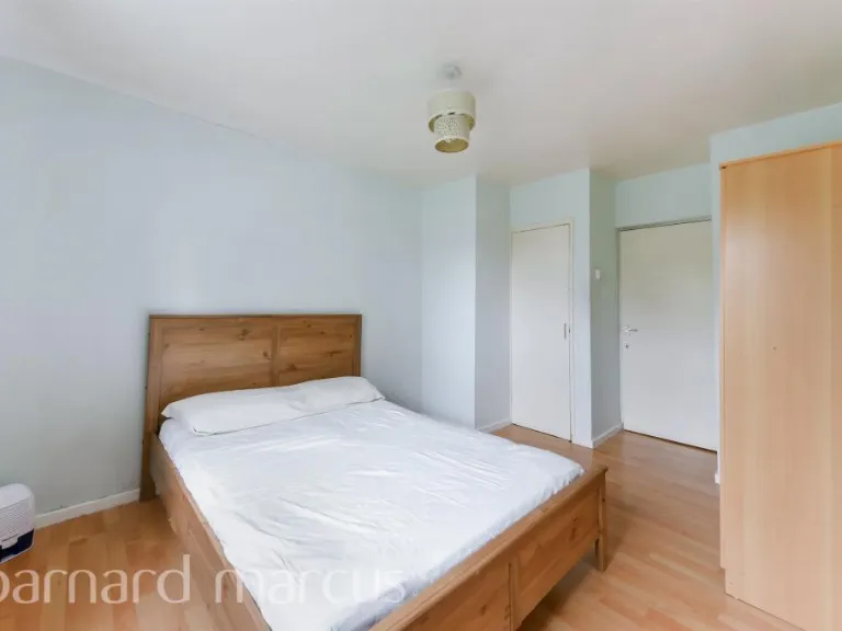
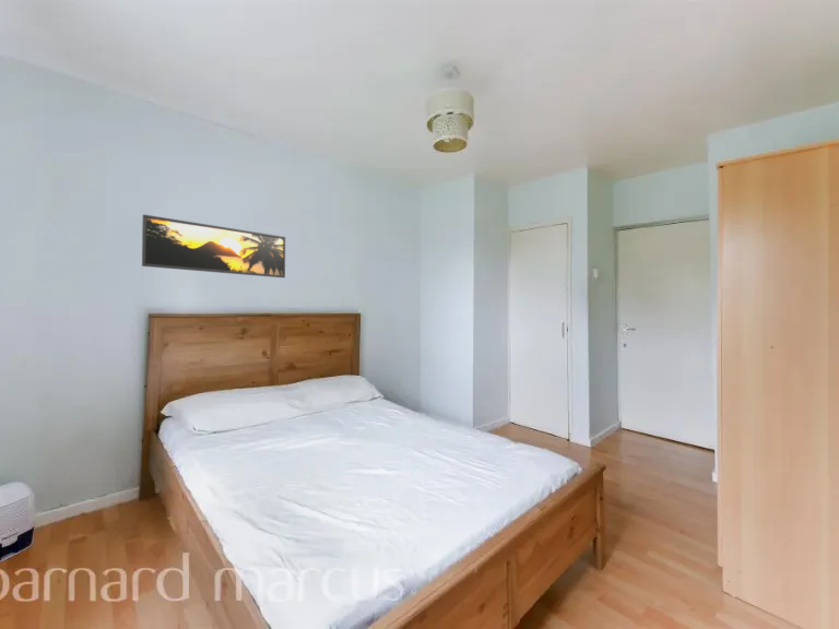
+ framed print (222, 249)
